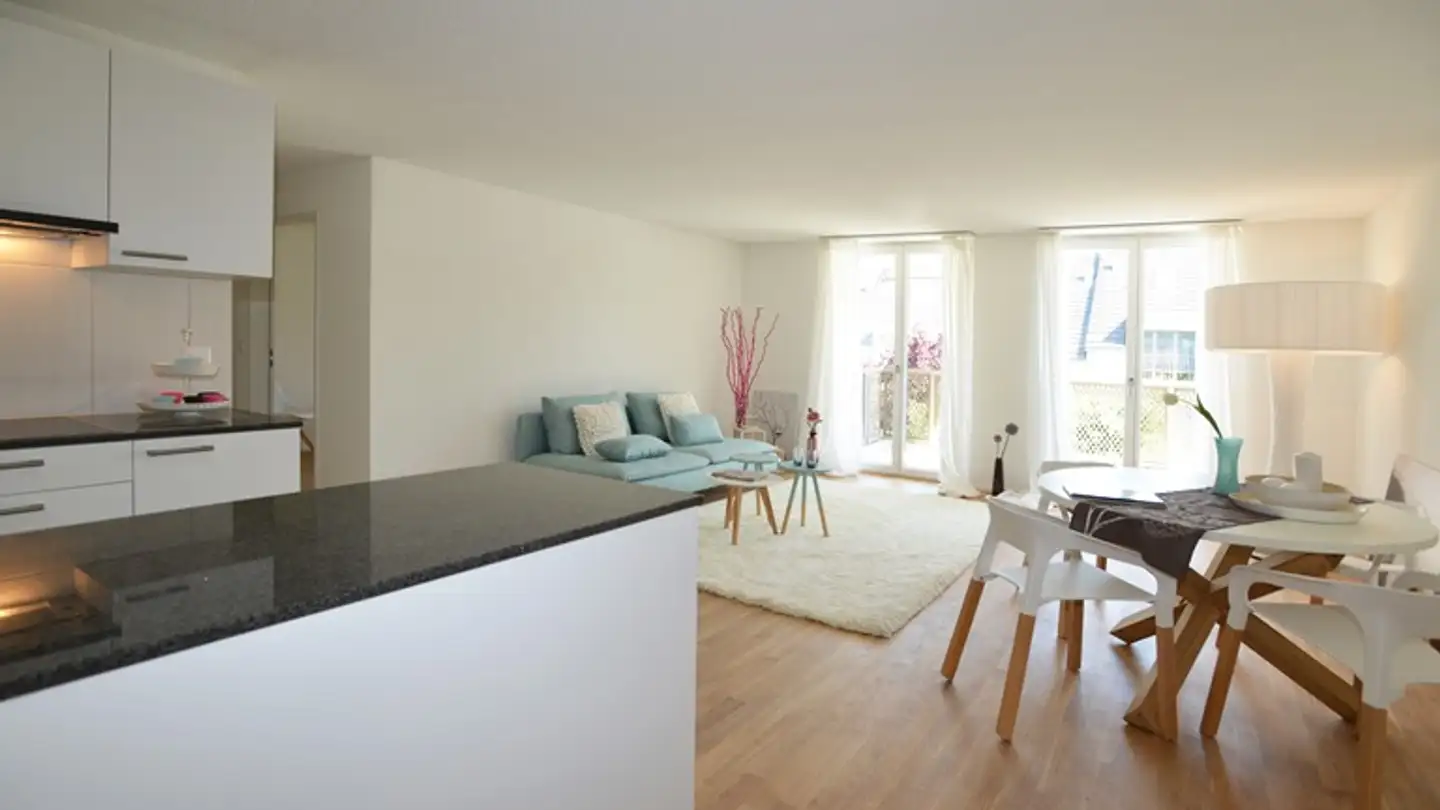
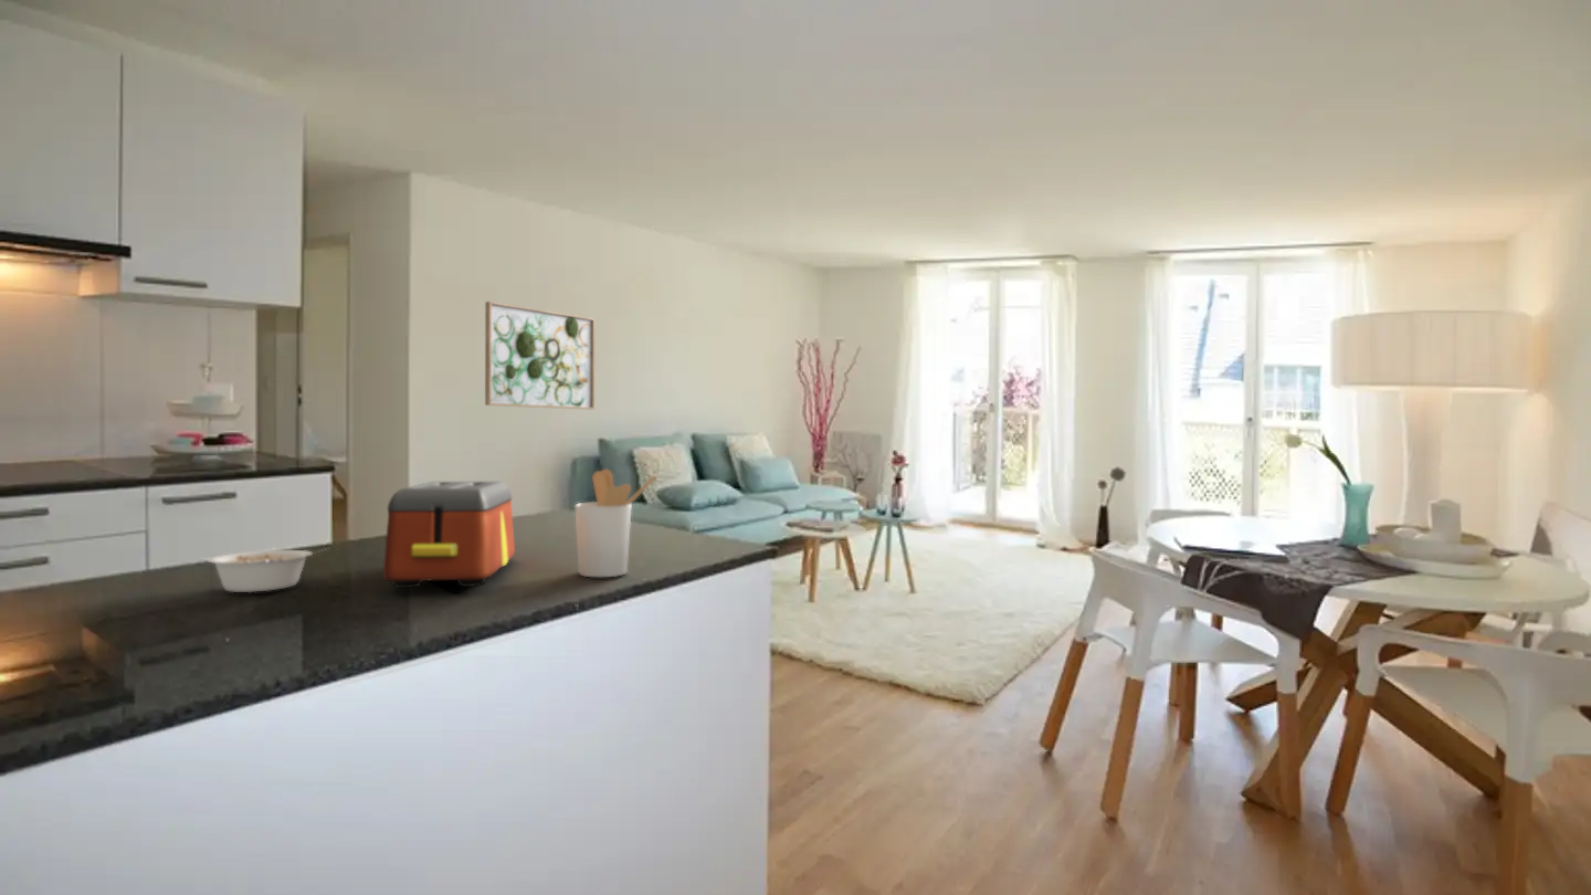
+ wall art (545, 358)
+ utensil holder (618, 522)
+ toaster (453, 530)
+ legume (265, 567)
